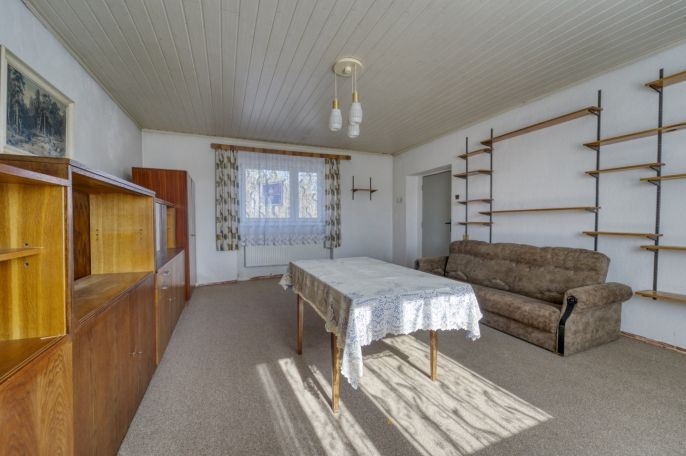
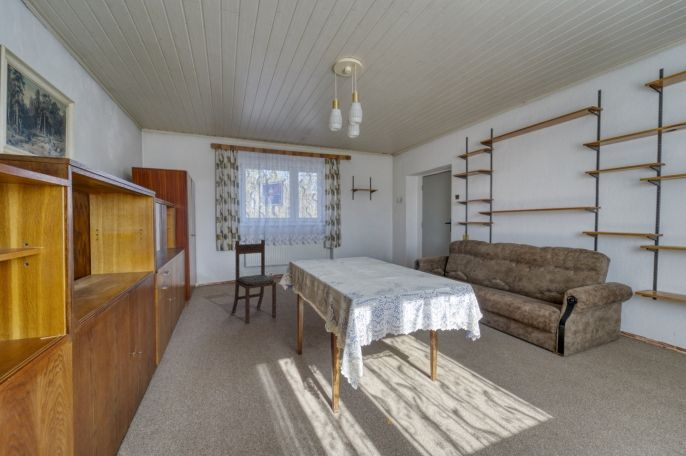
+ chair (253, 277)
